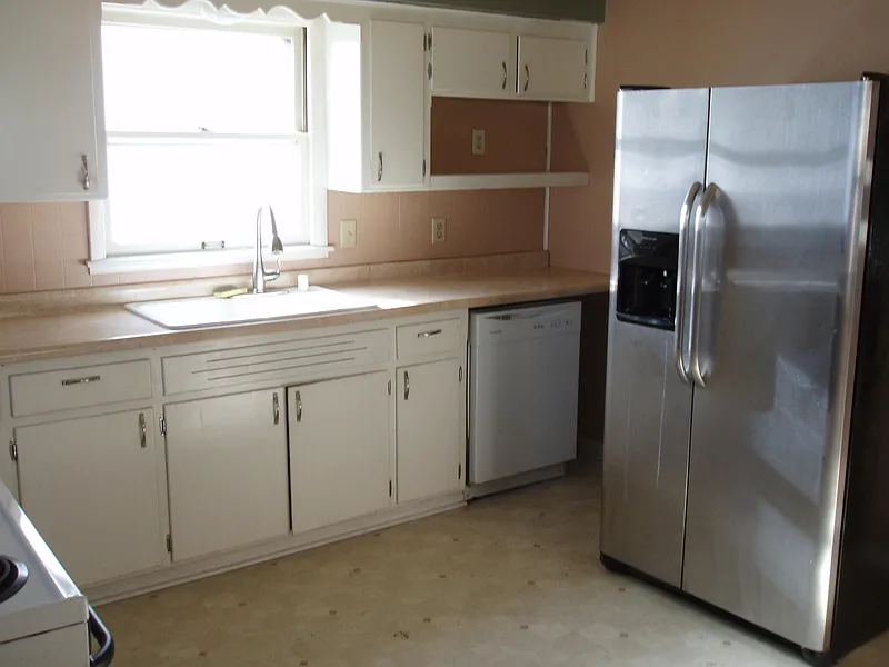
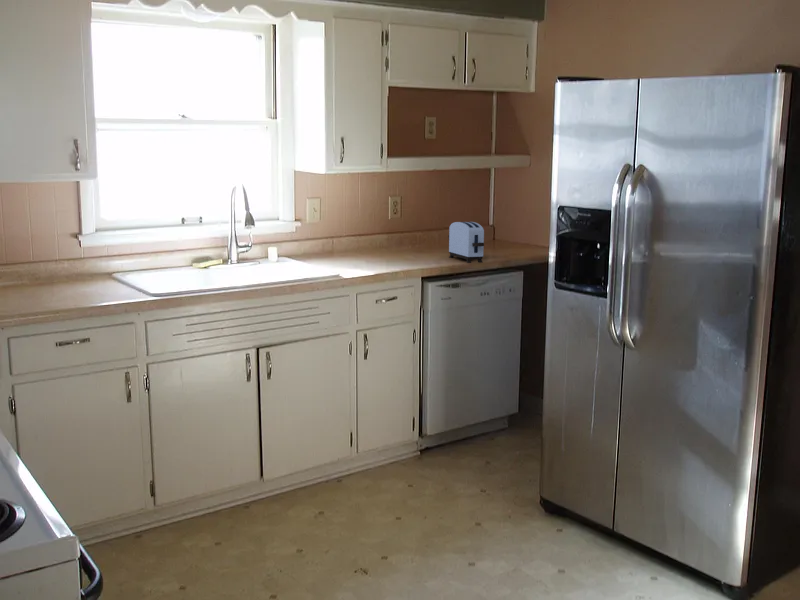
+ toaster (465, 241)
